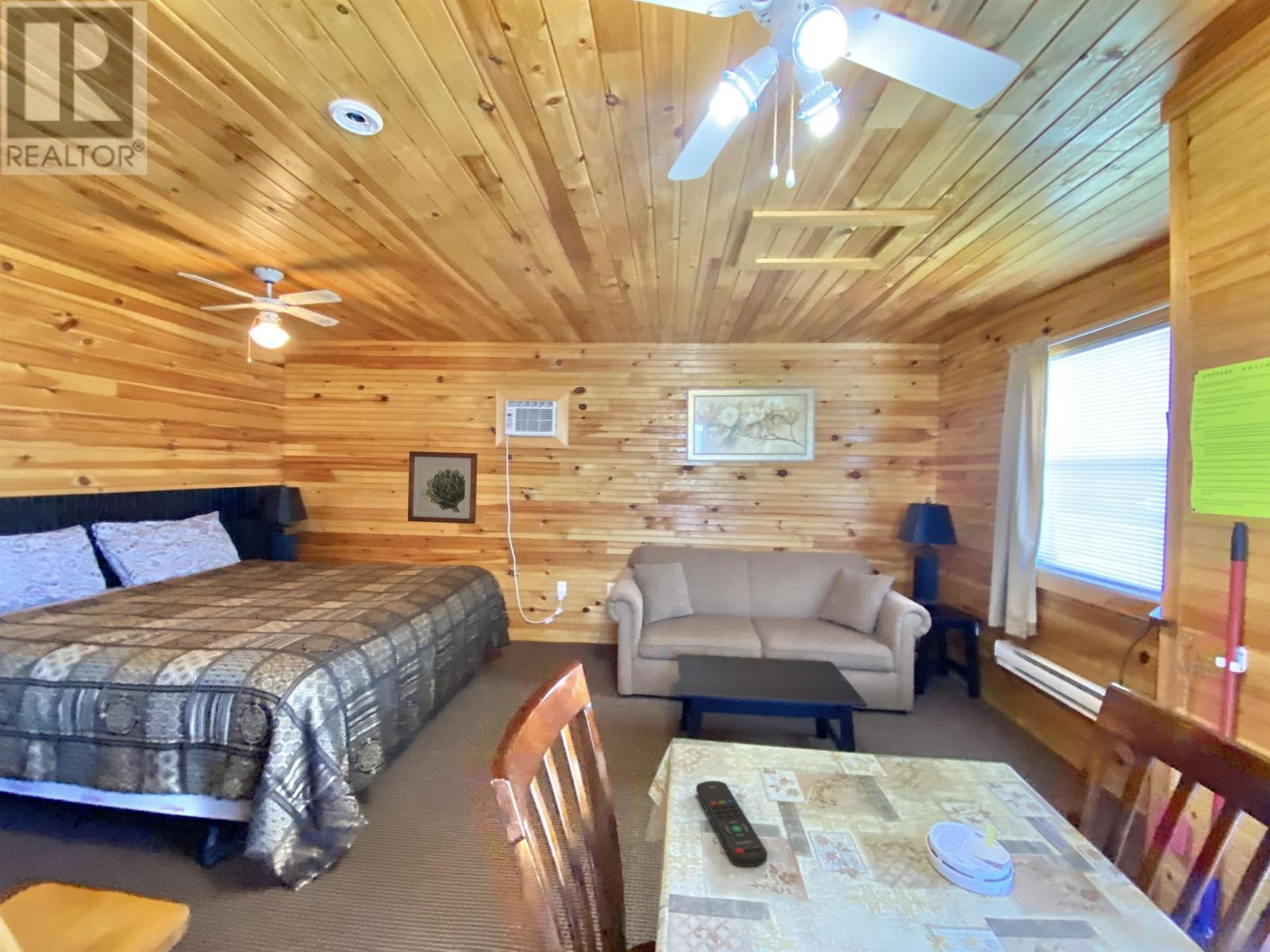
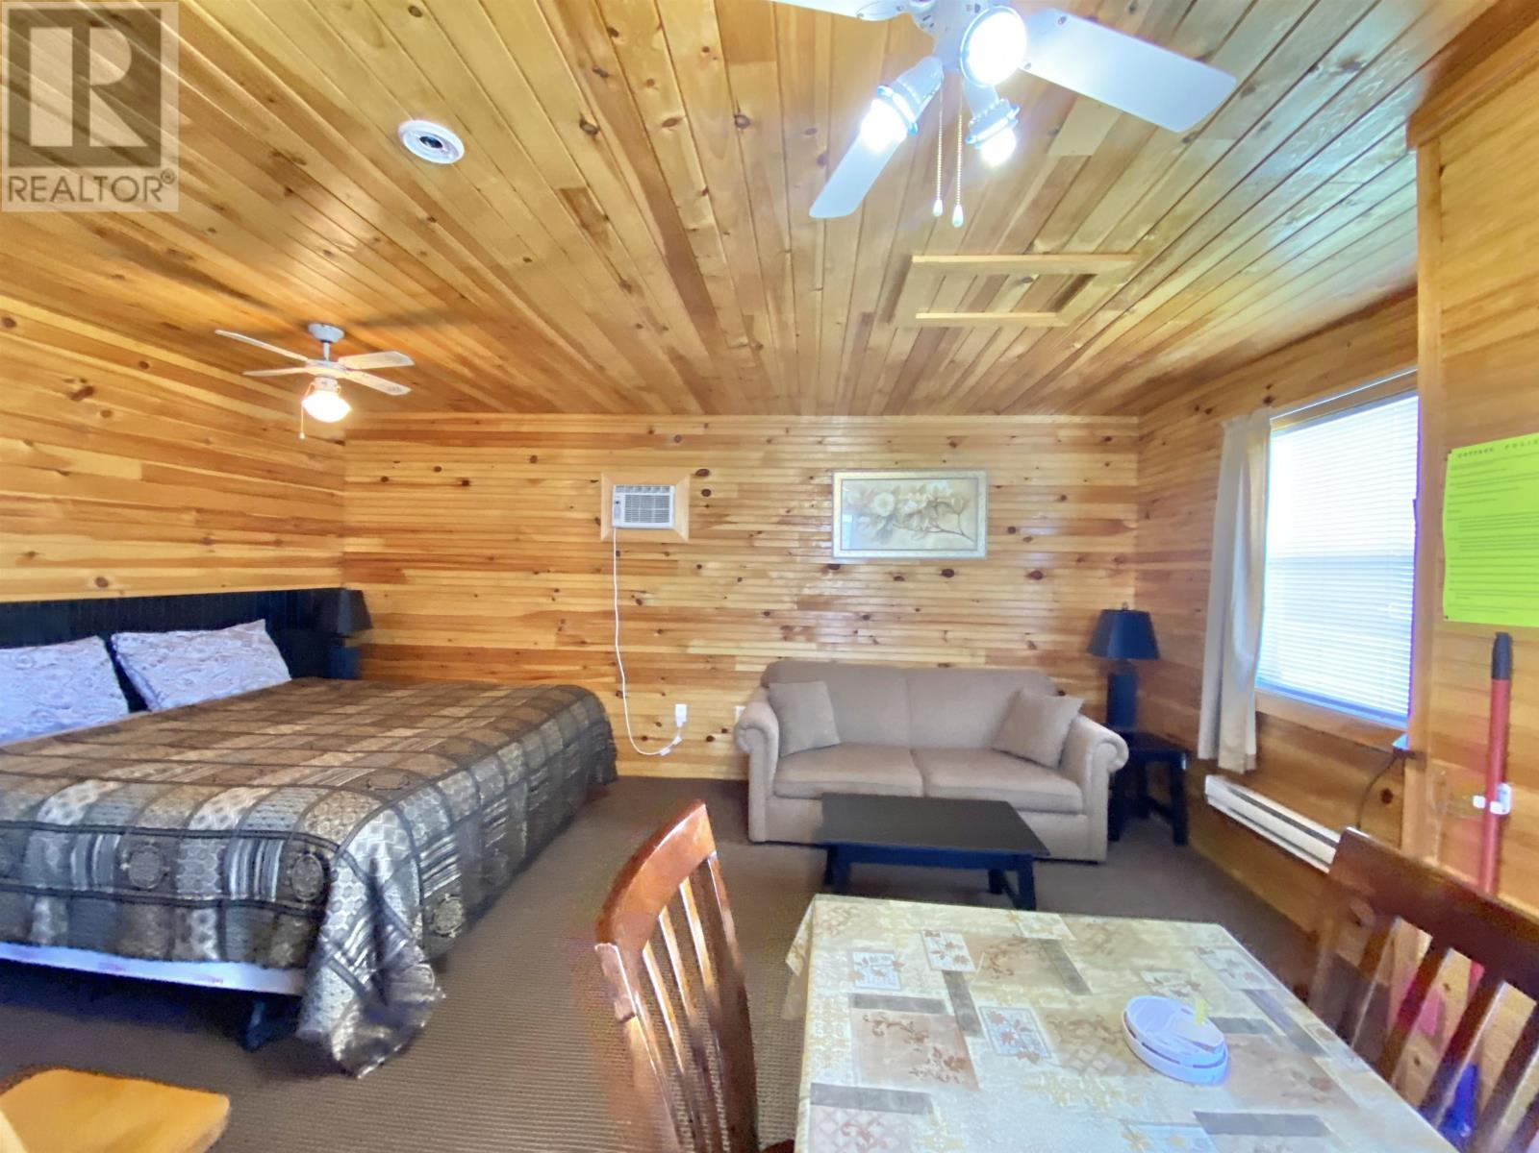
- wall art (442, 487)
- remote control (728, 818)
